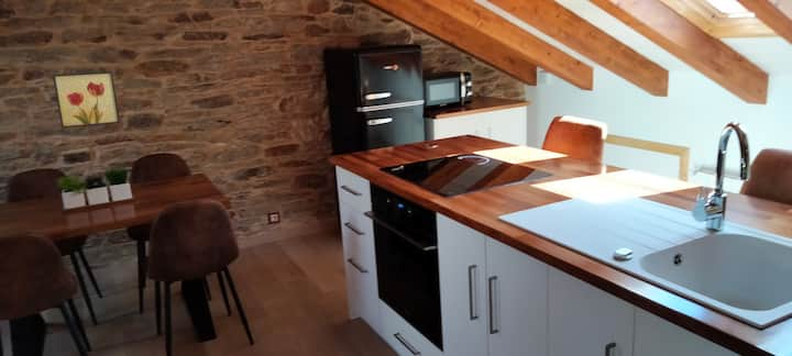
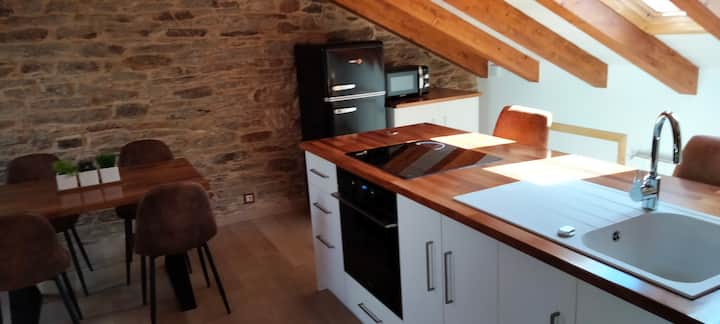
- wall art (87, 99)
